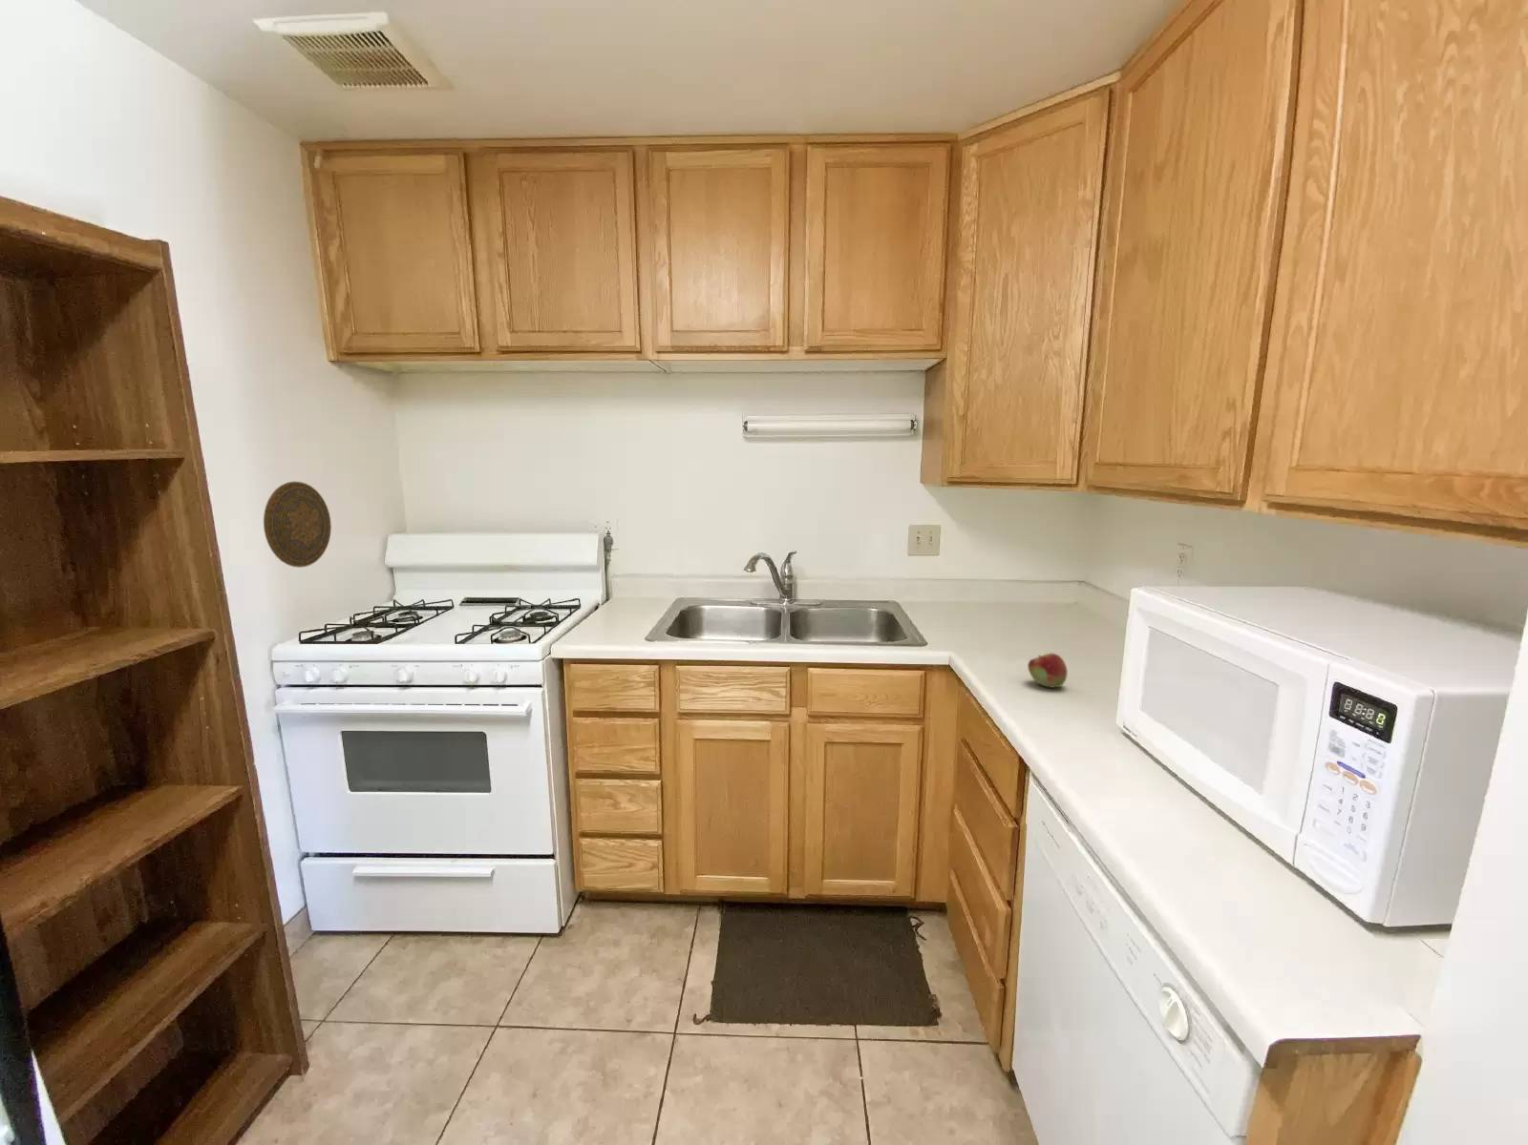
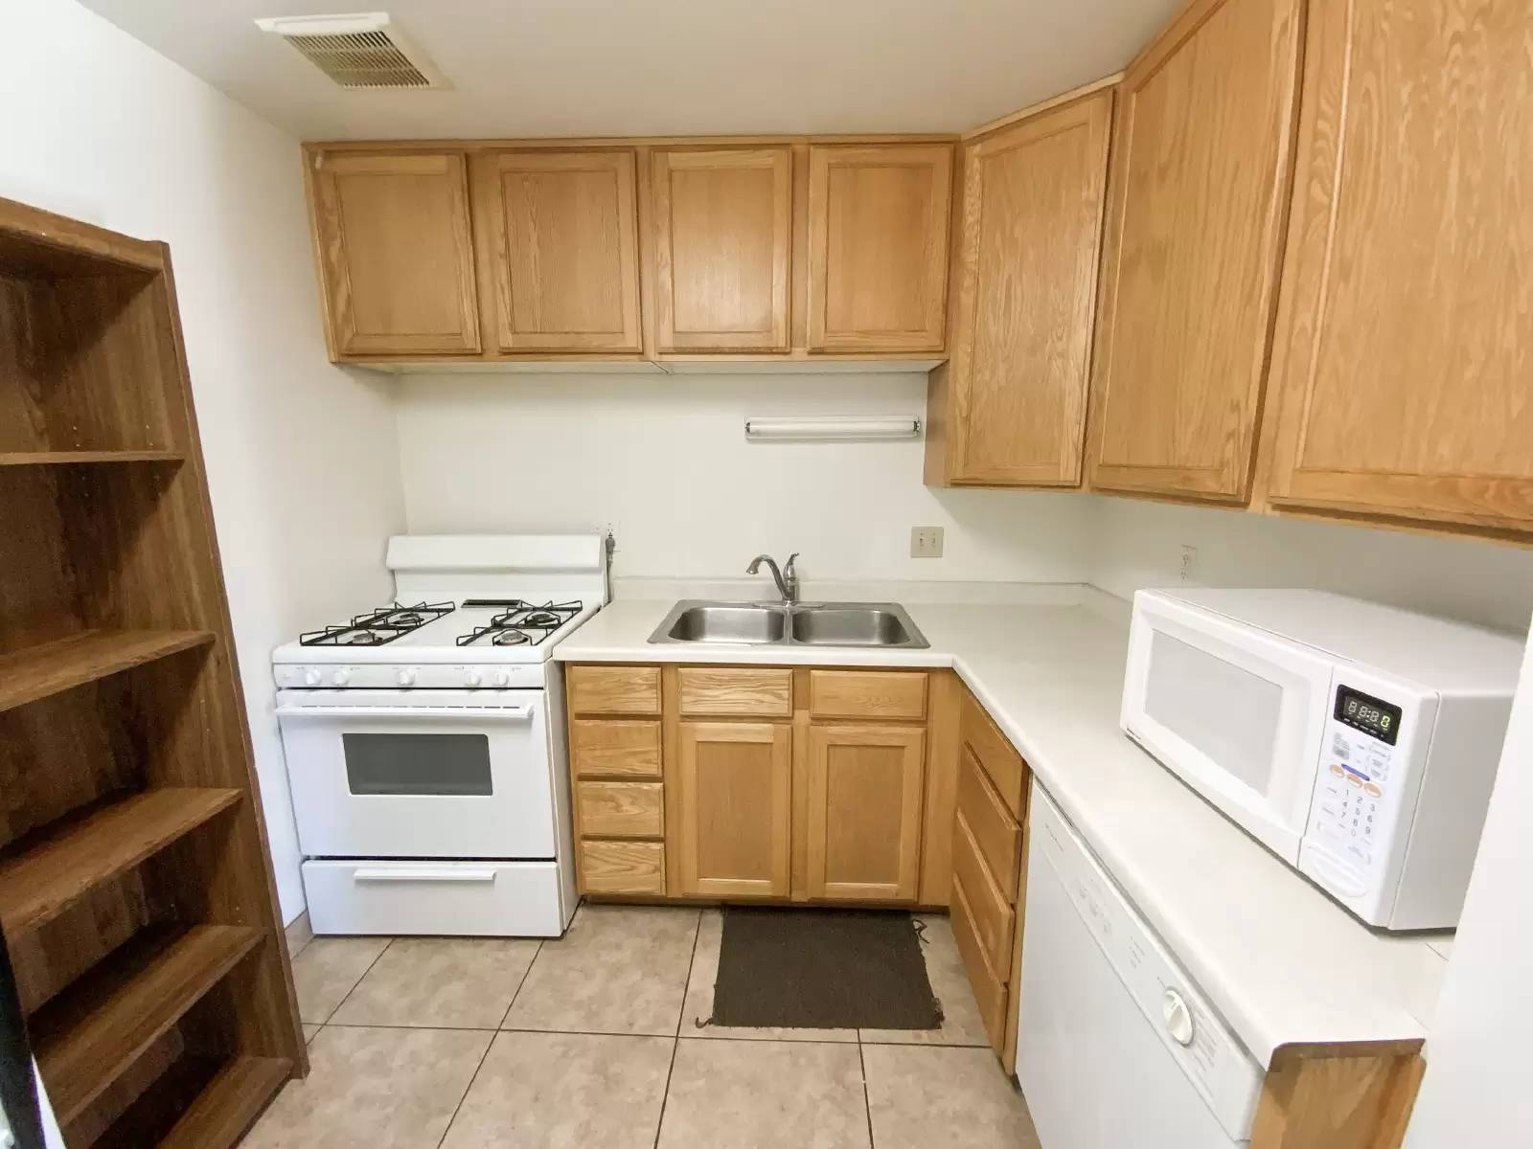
- fruit (1047, 669)
- decorative plate (302, 524)
